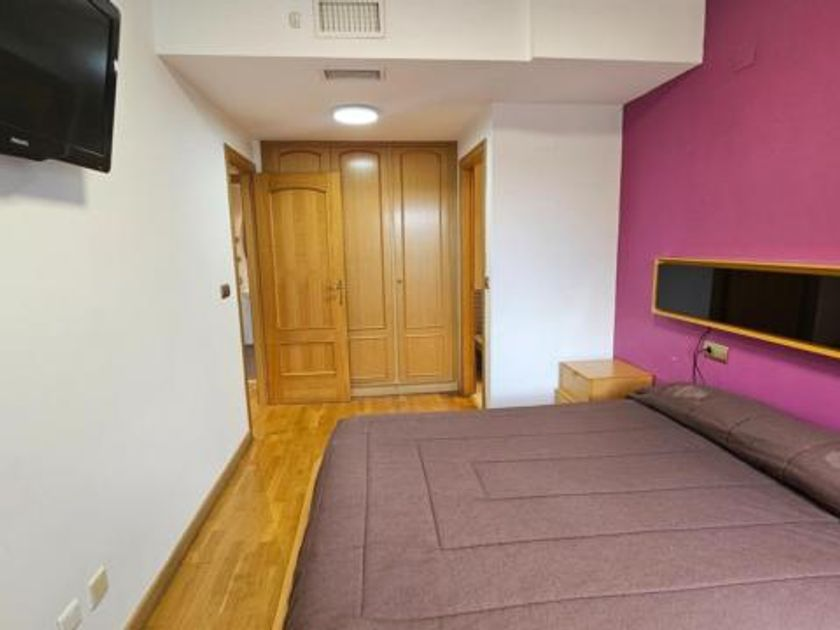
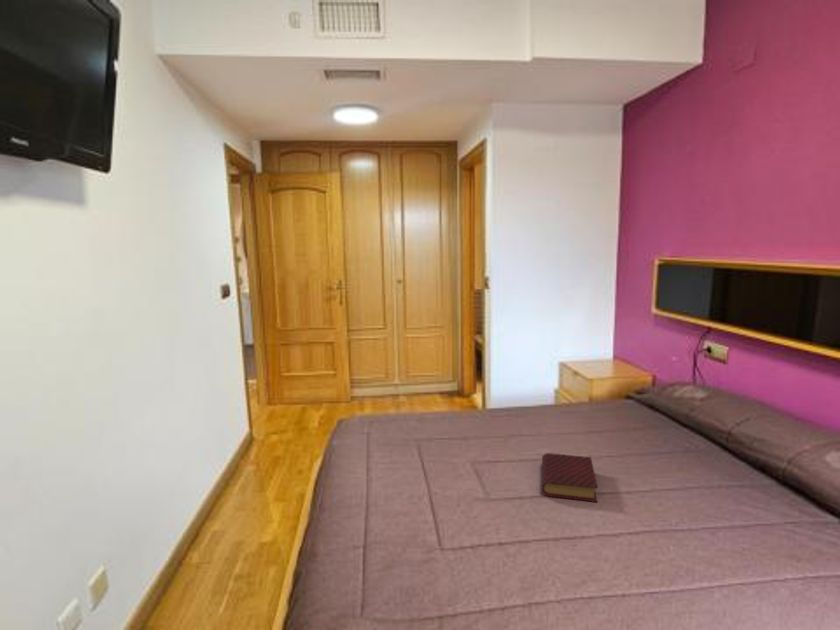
+ book (567, 475)
